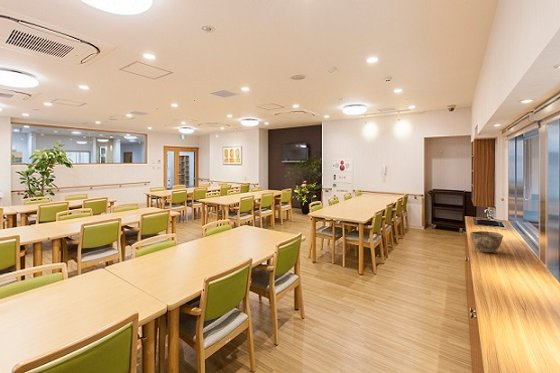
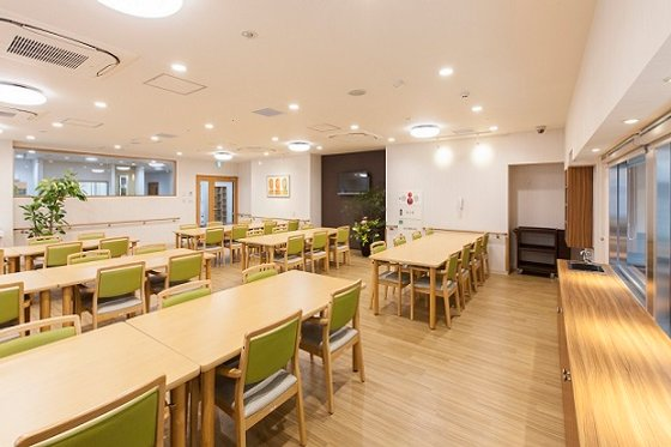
- bowl (486, 242)
